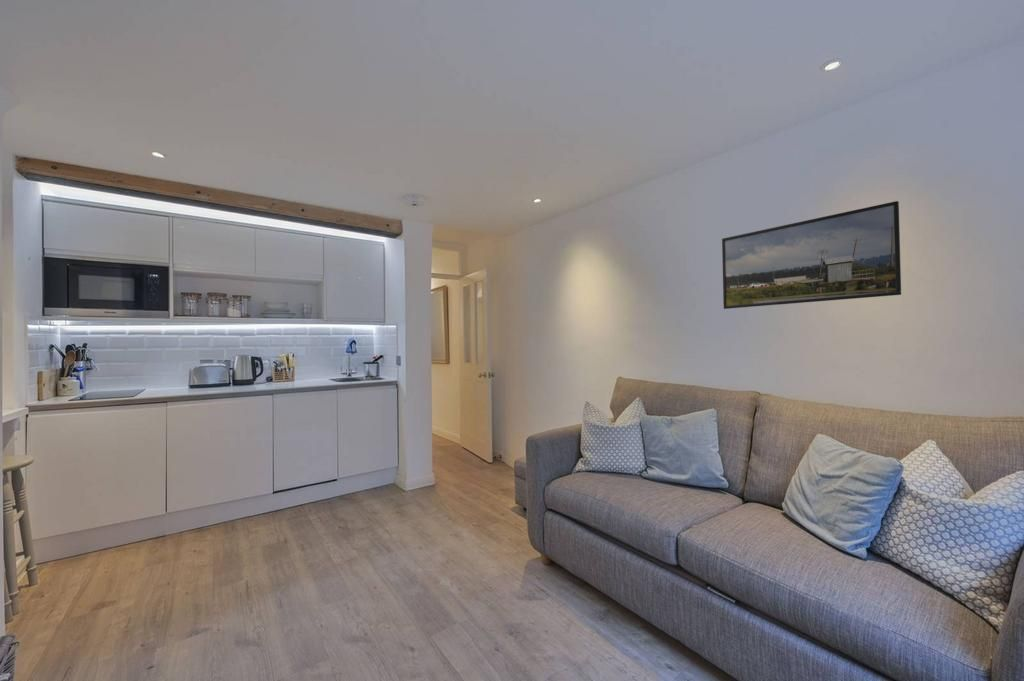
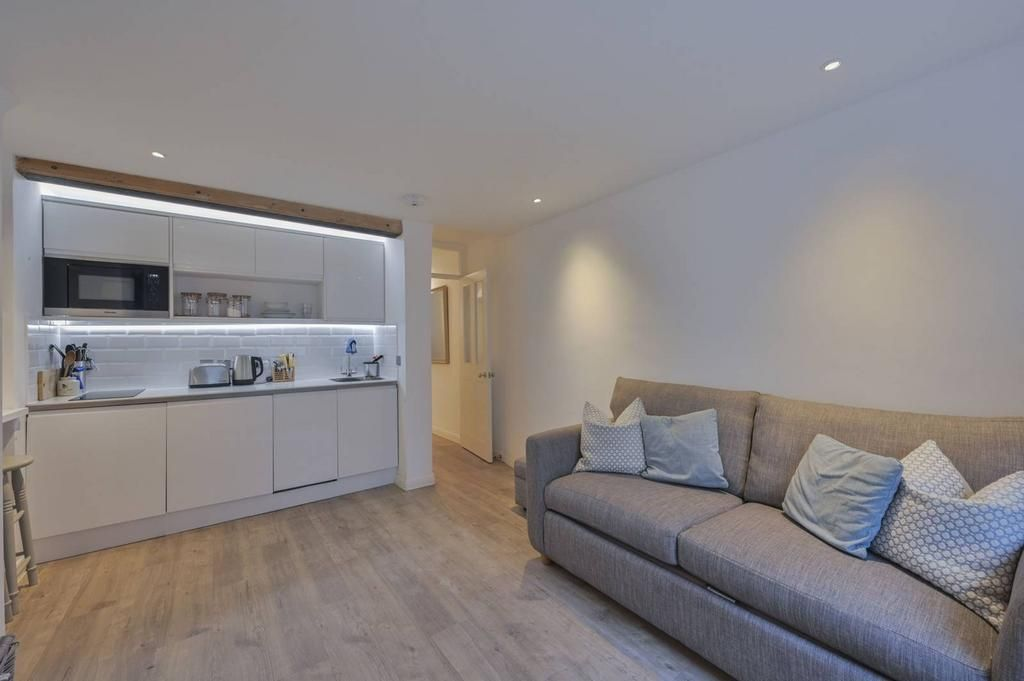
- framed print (798, 262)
